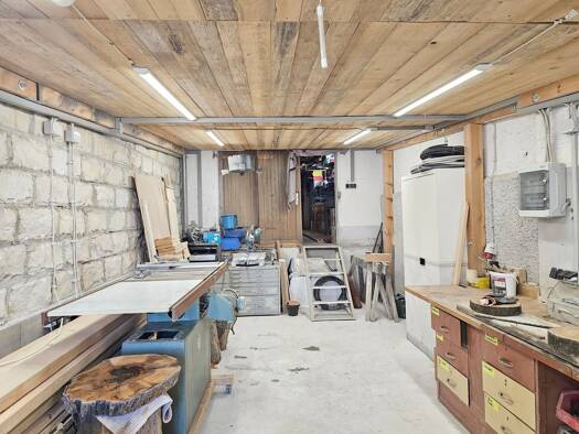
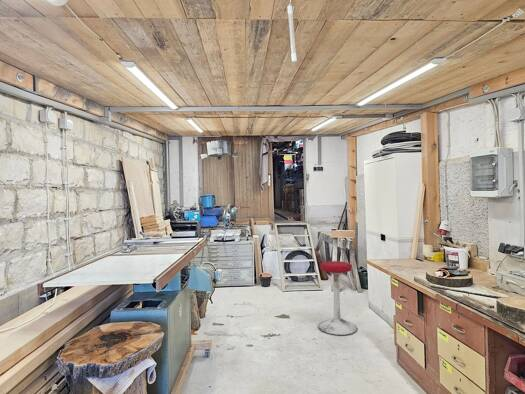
+ stool (336, 295)
